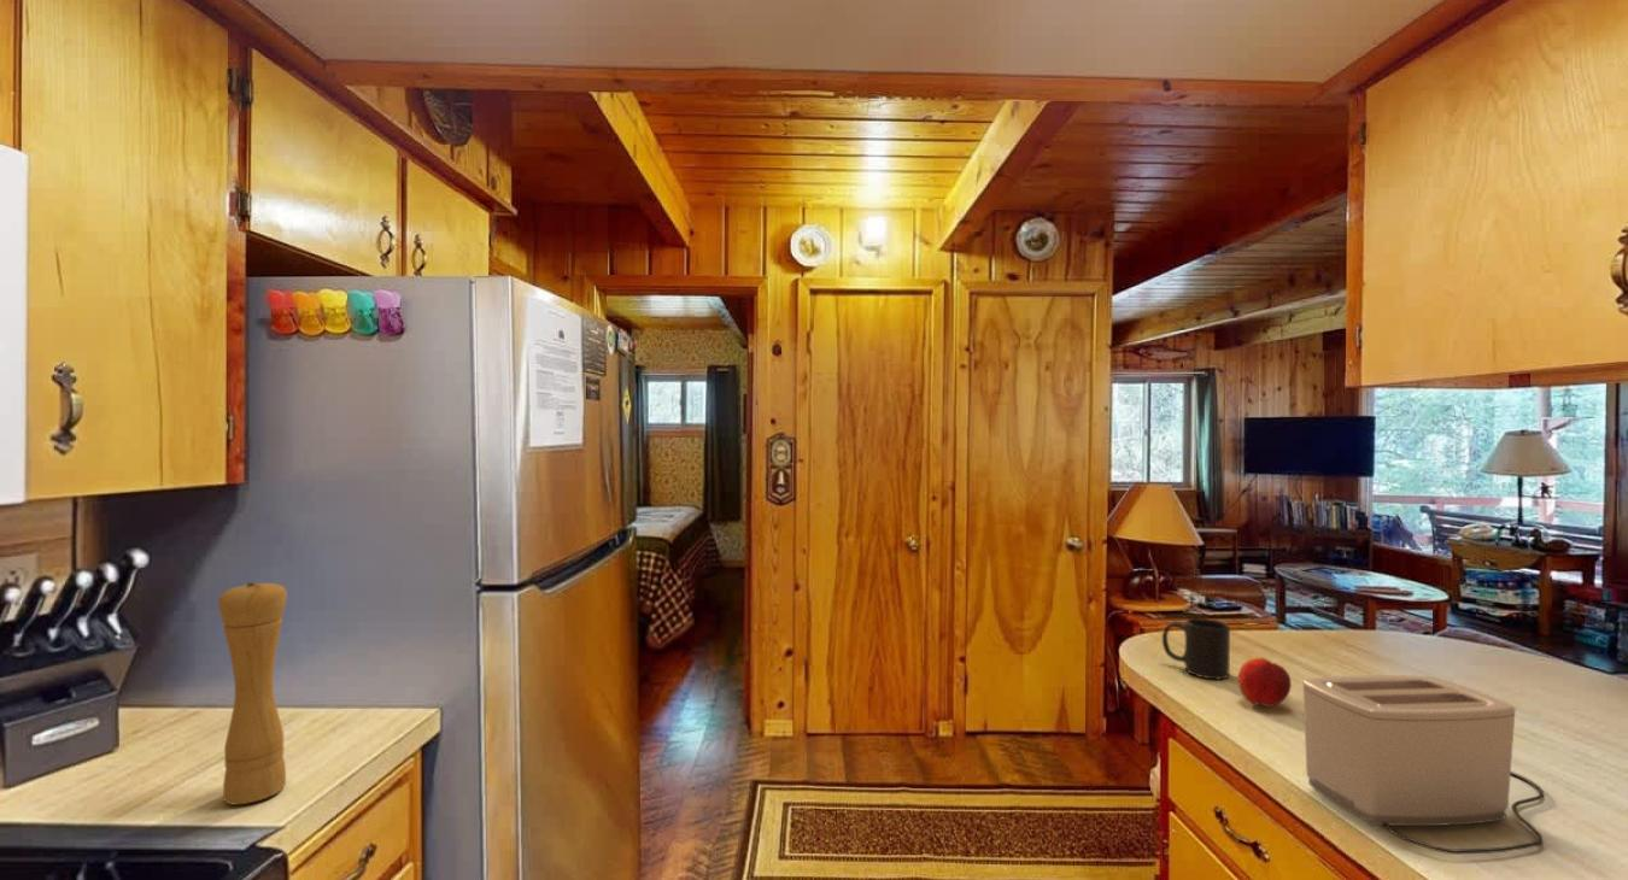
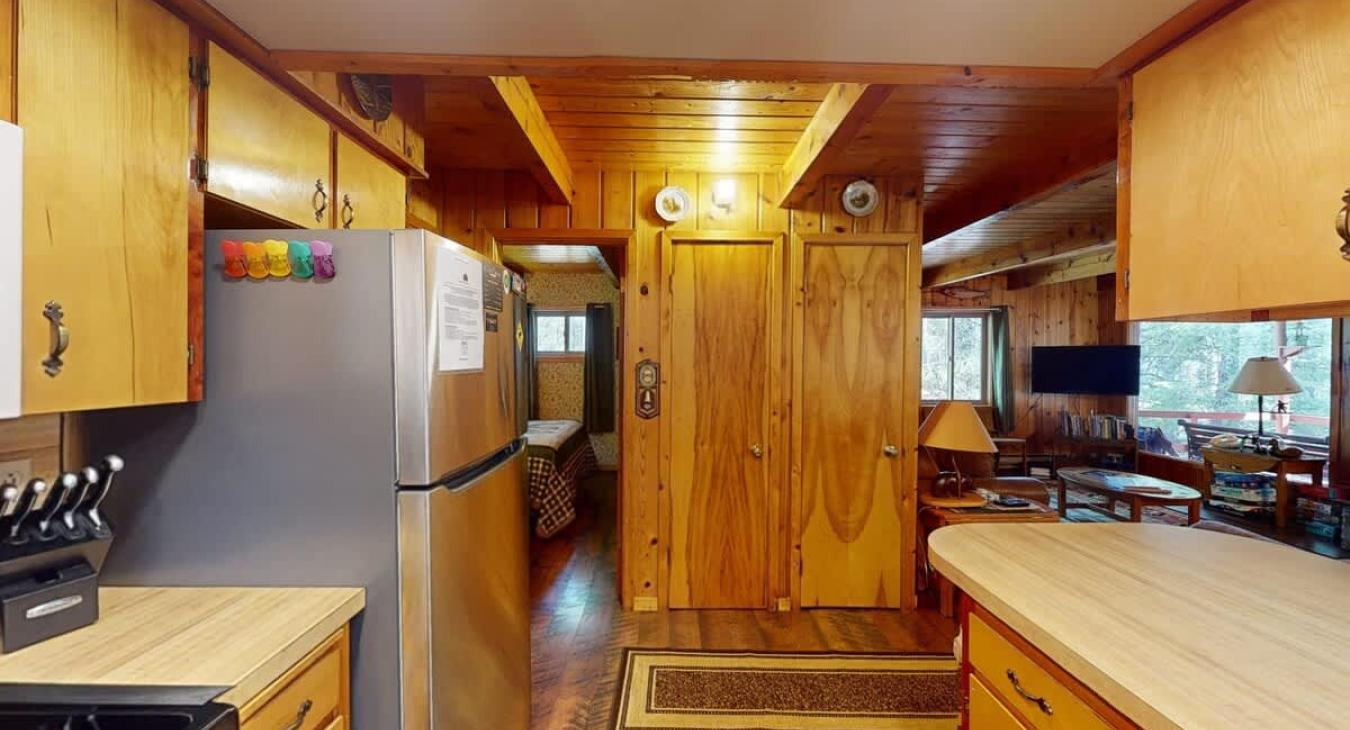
- pepper mill (253, 688)
- mug (1194, 645)
- toaster (1456, 750)
- peach (1263, 681)
